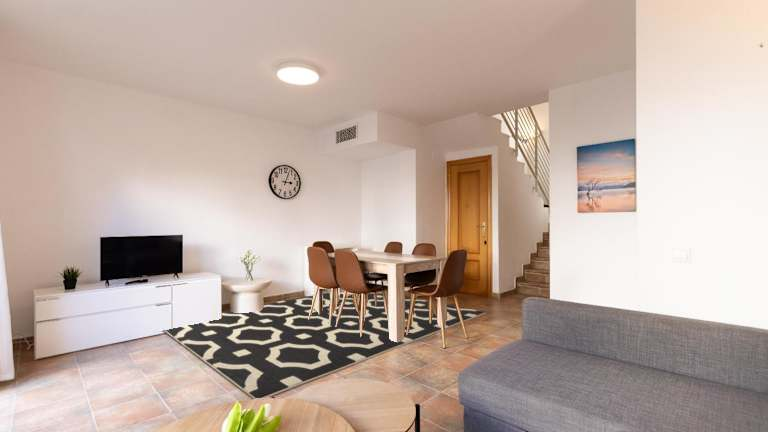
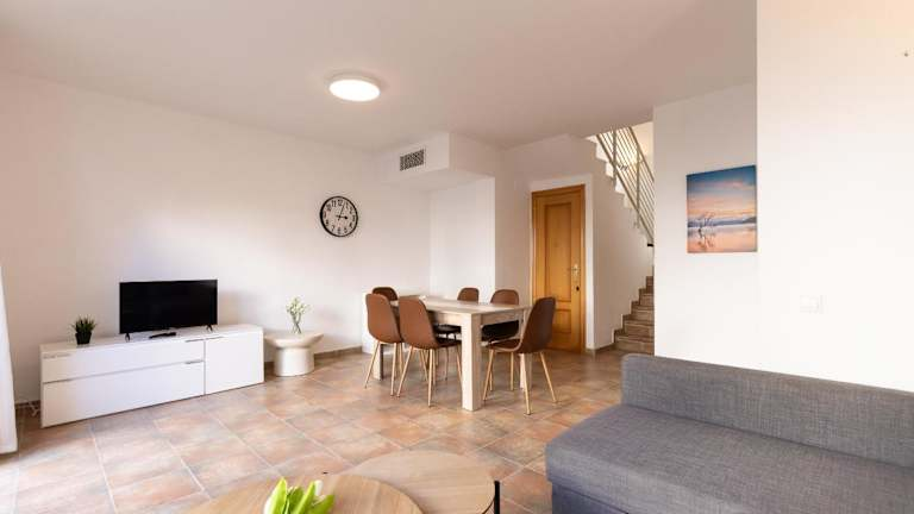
- rug (331, 319)
